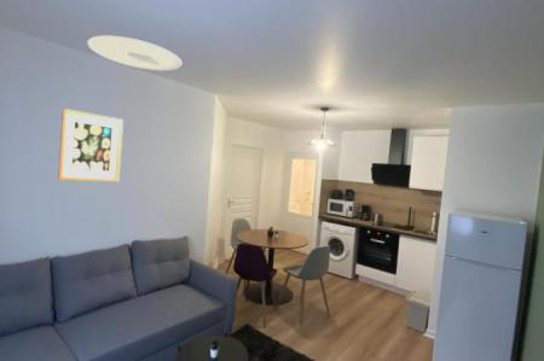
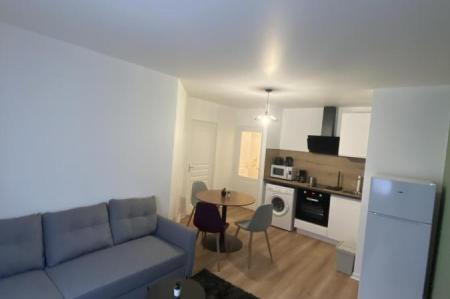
- ceiling light (138, 51)
- wall art (92, 147)
